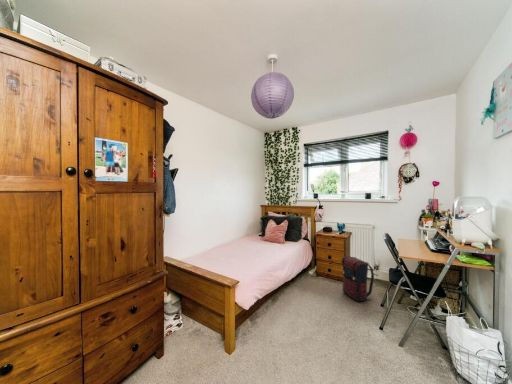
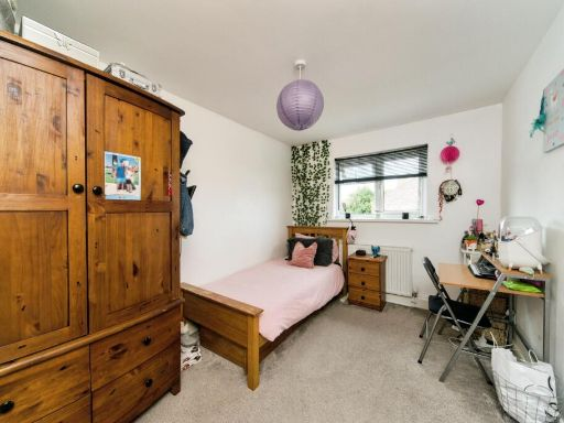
- satchel (356, 276)
